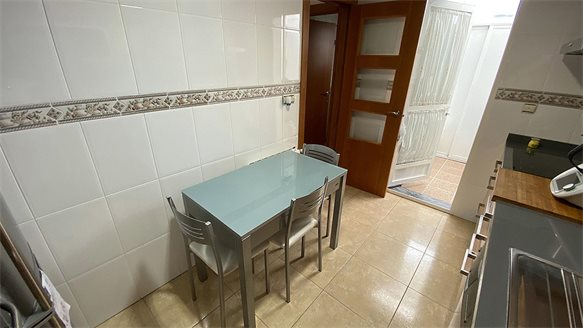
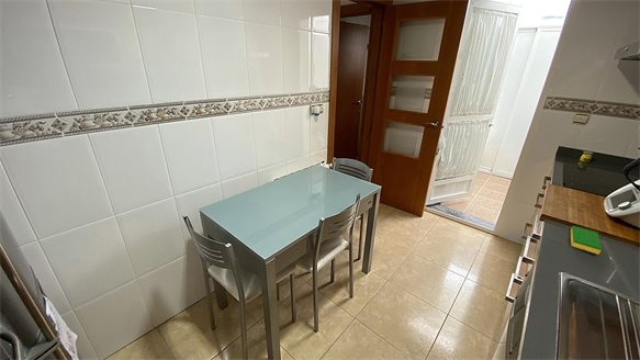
+ dish sponge (584, 238)
